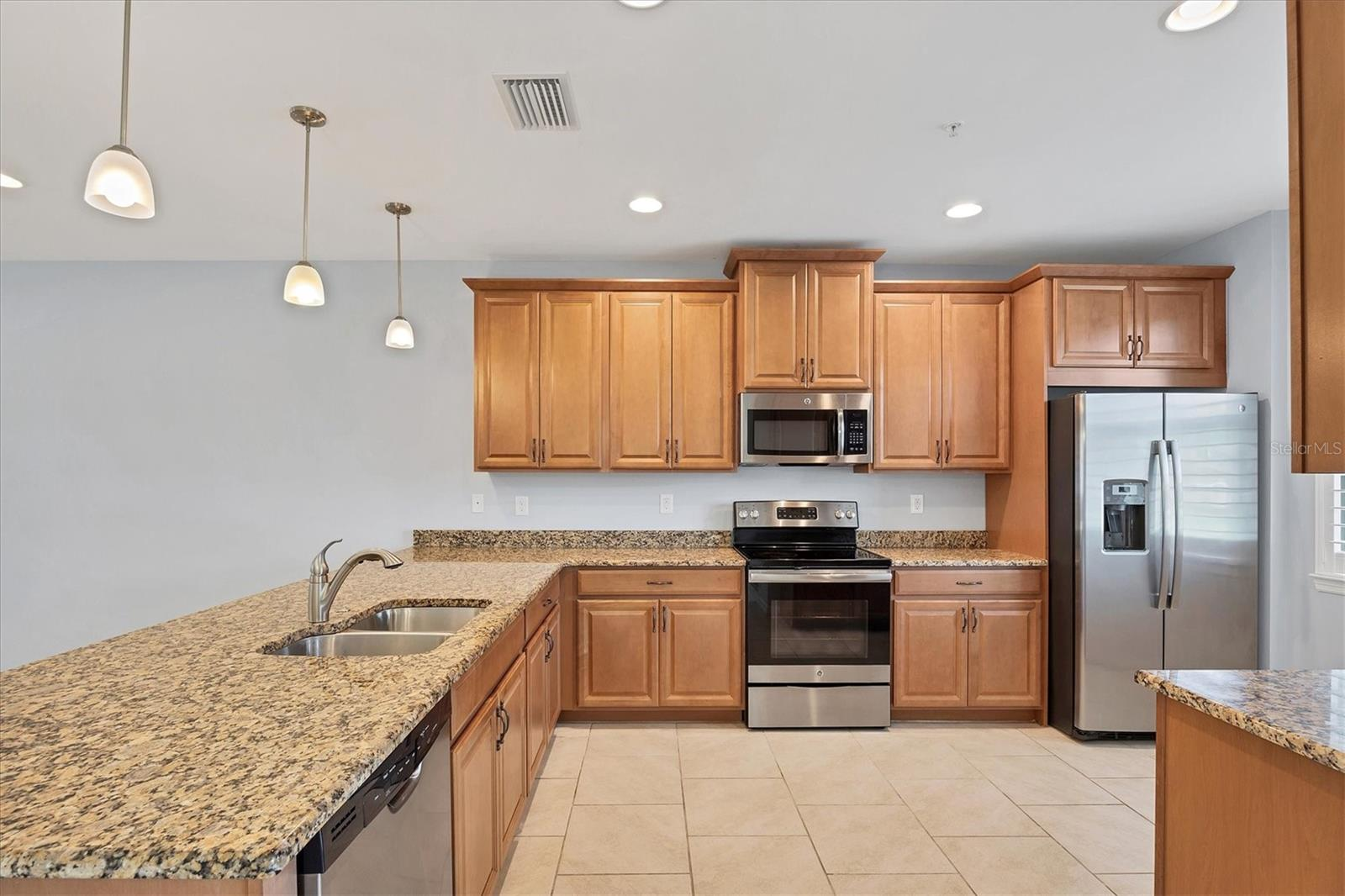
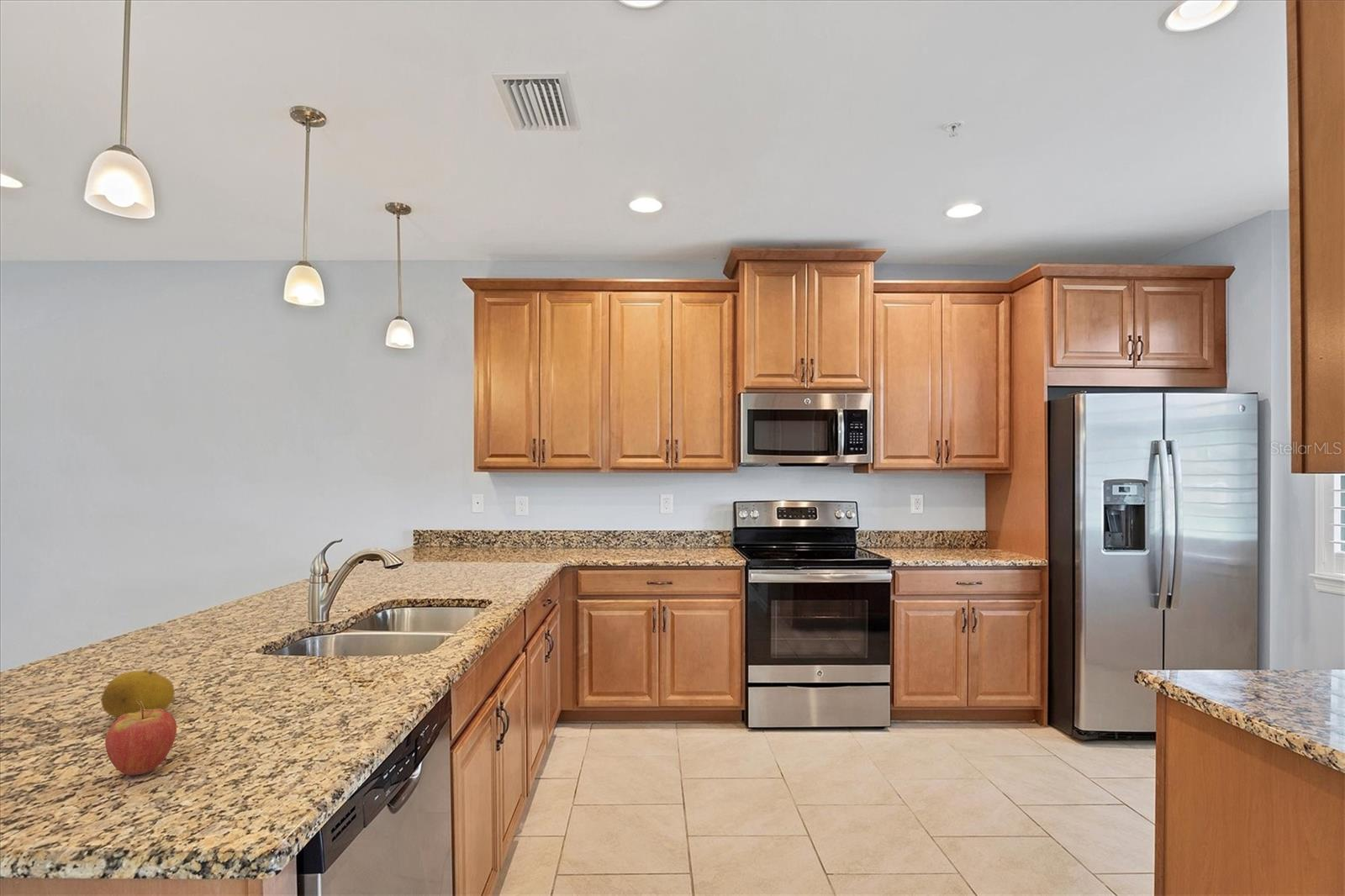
+ fruit (138, 693)
+ fruit (141, 735)
